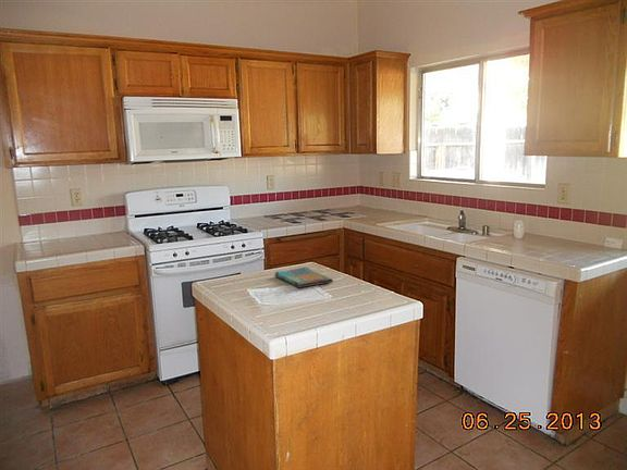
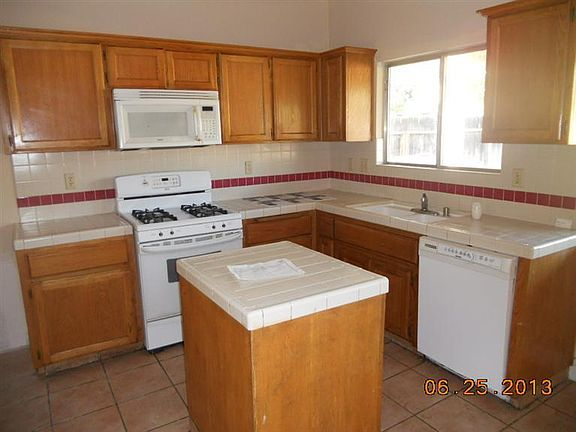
- dish towel (303, 276)
